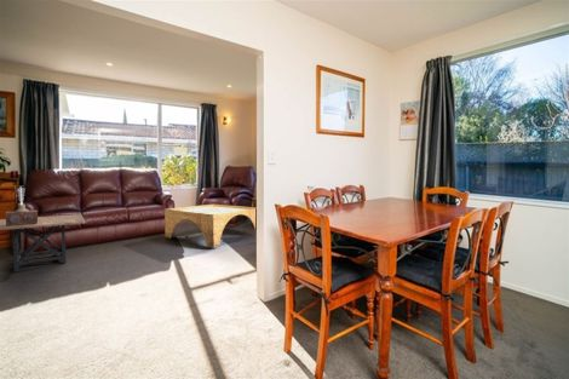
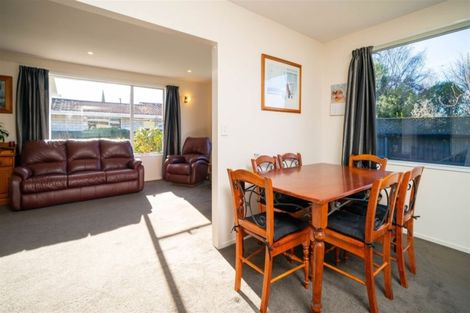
- side table (41, 241)
- table lamp (22, 202)
- coffee table (213, 222)
